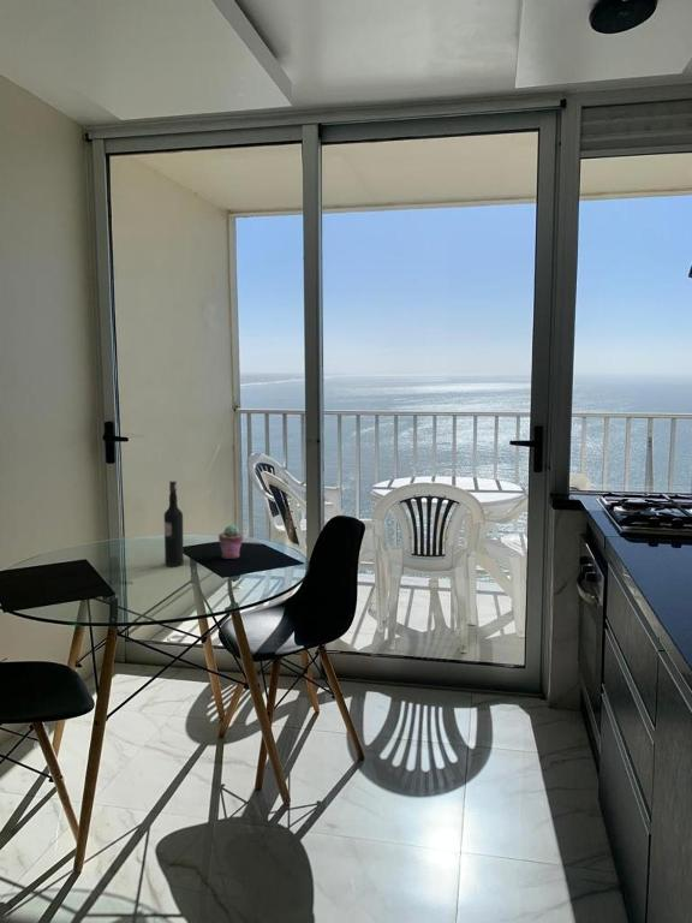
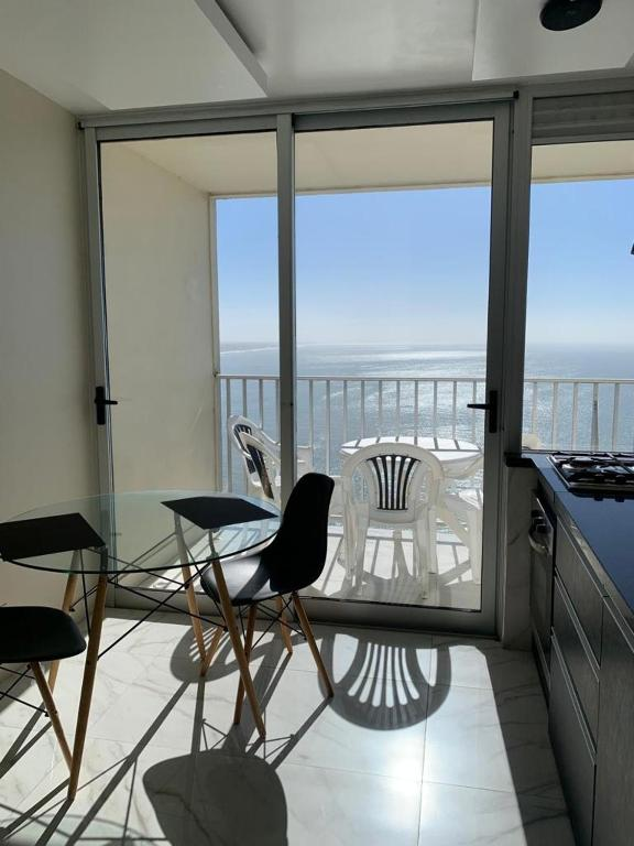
- wine bottle (173, 523)
- potted succulent (231, 541)
